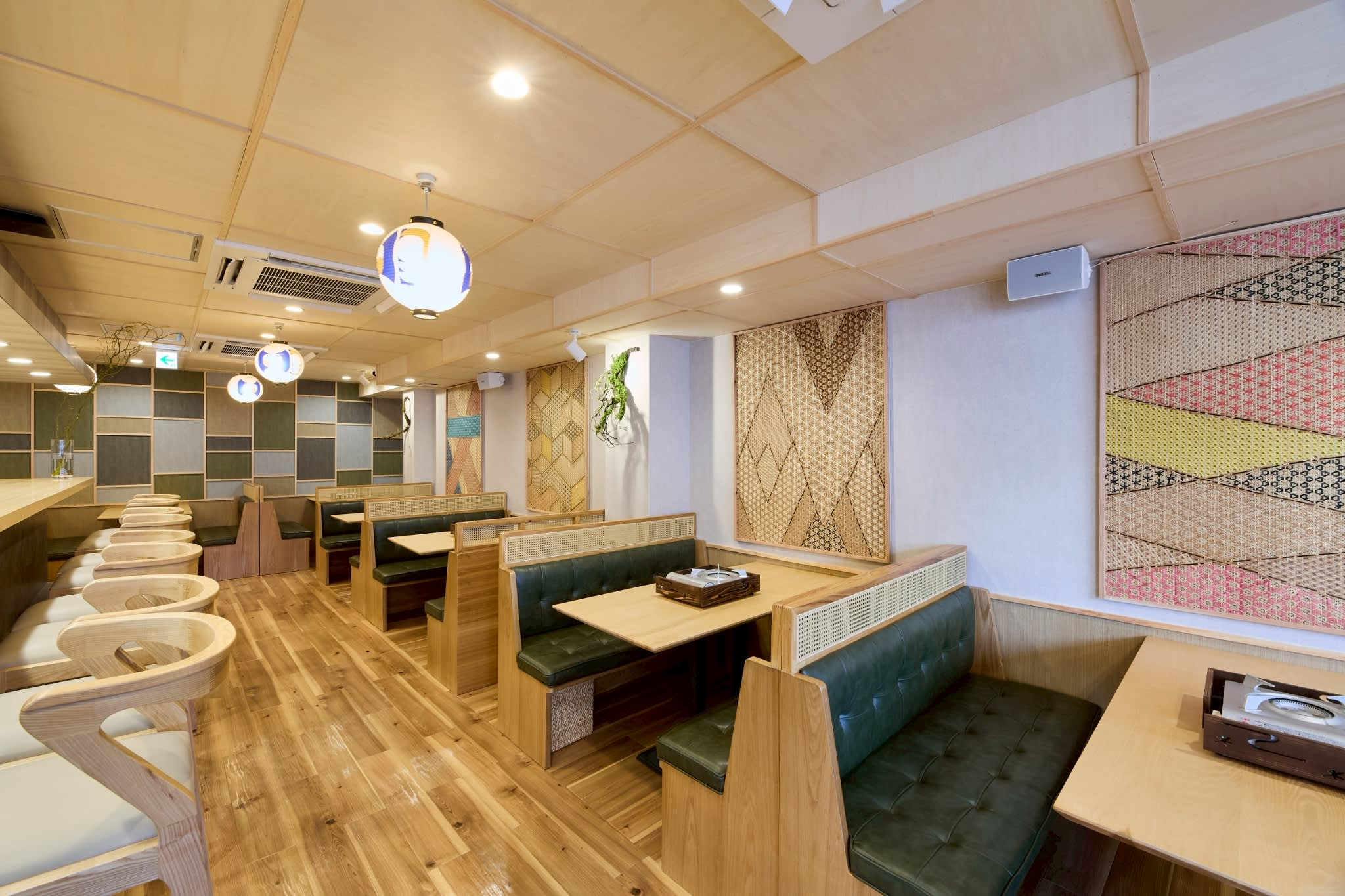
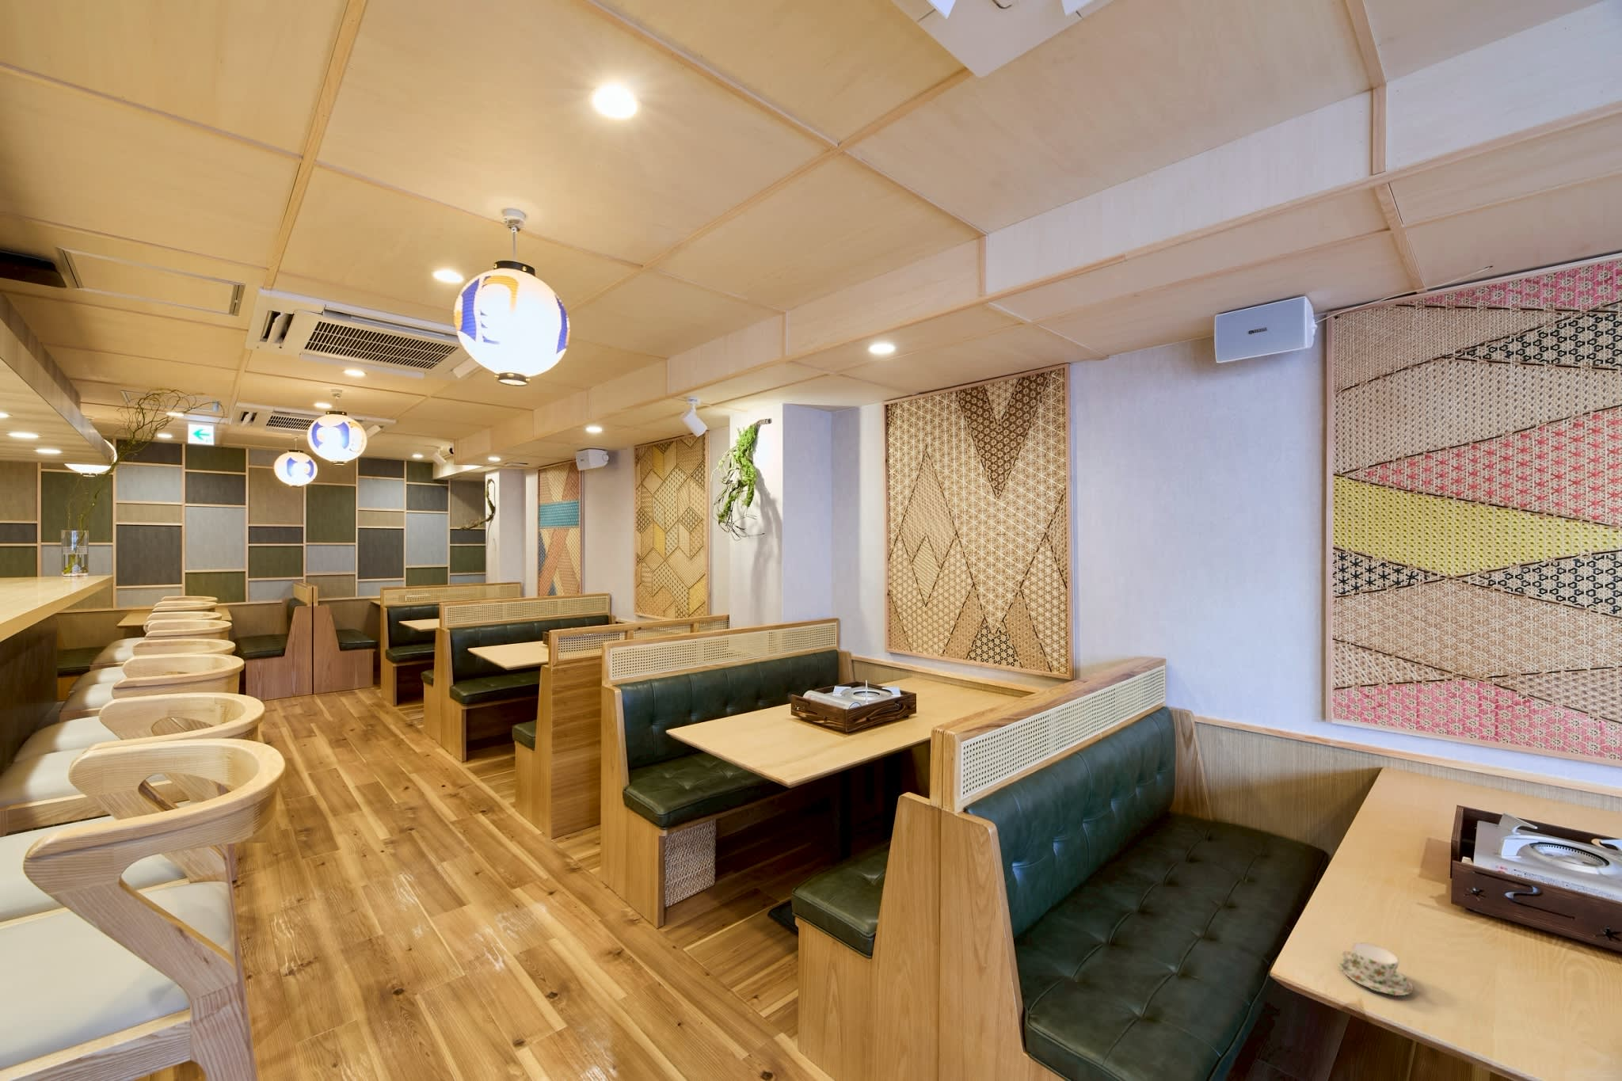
+ teacup (1375, 965)
